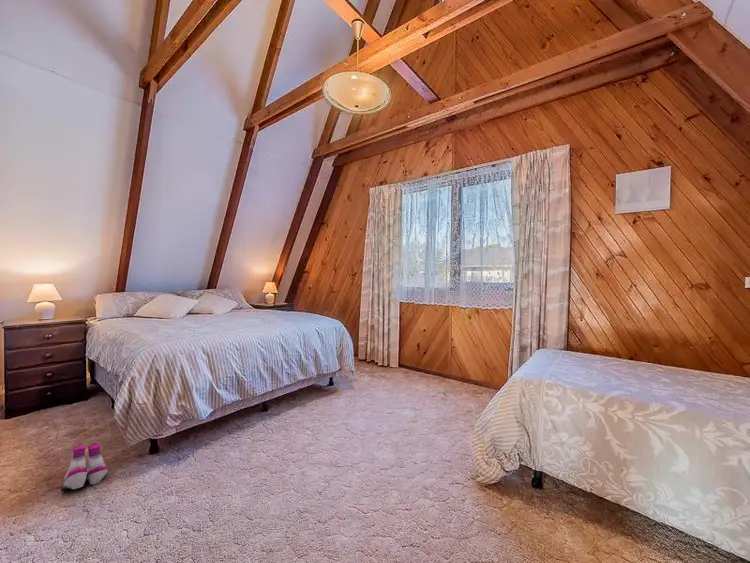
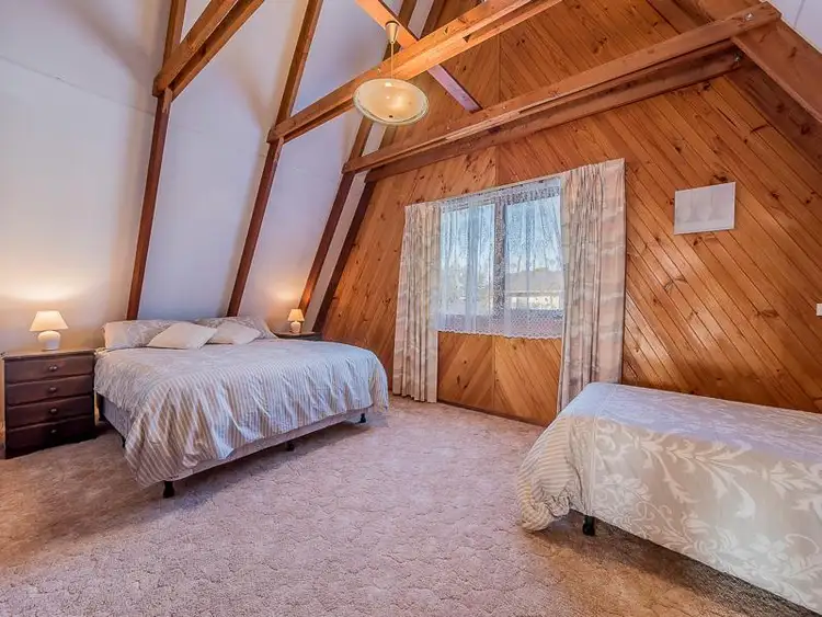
- boots (84, 463)
